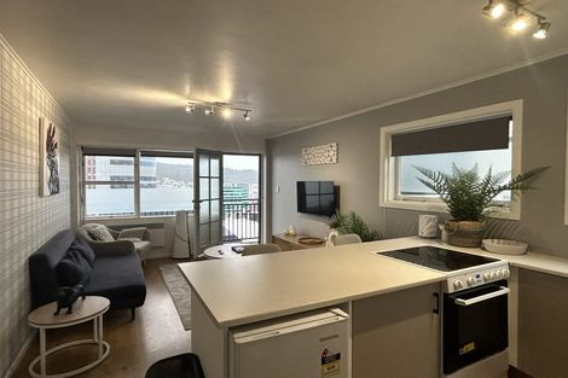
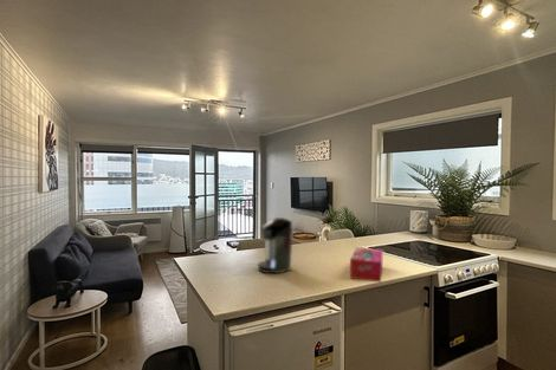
+ coffee maker (273, 241)
+ tissue box (367, 262)
